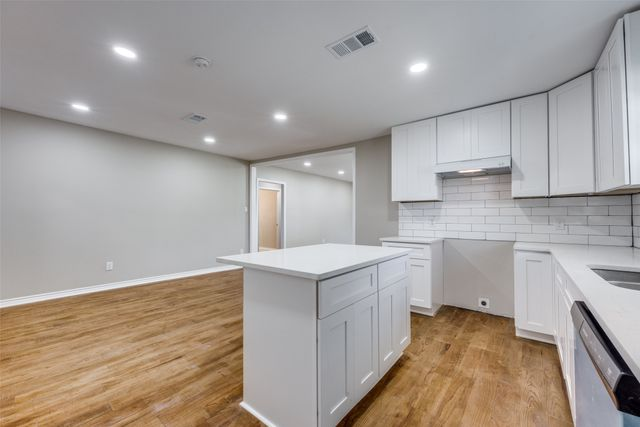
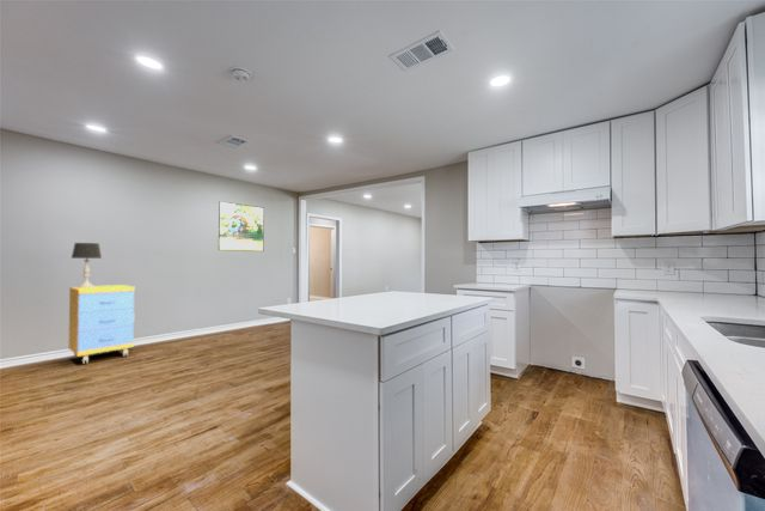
+ table lamp (86, 264)
+ storage cabinet (102, 321)
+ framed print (241, 227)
